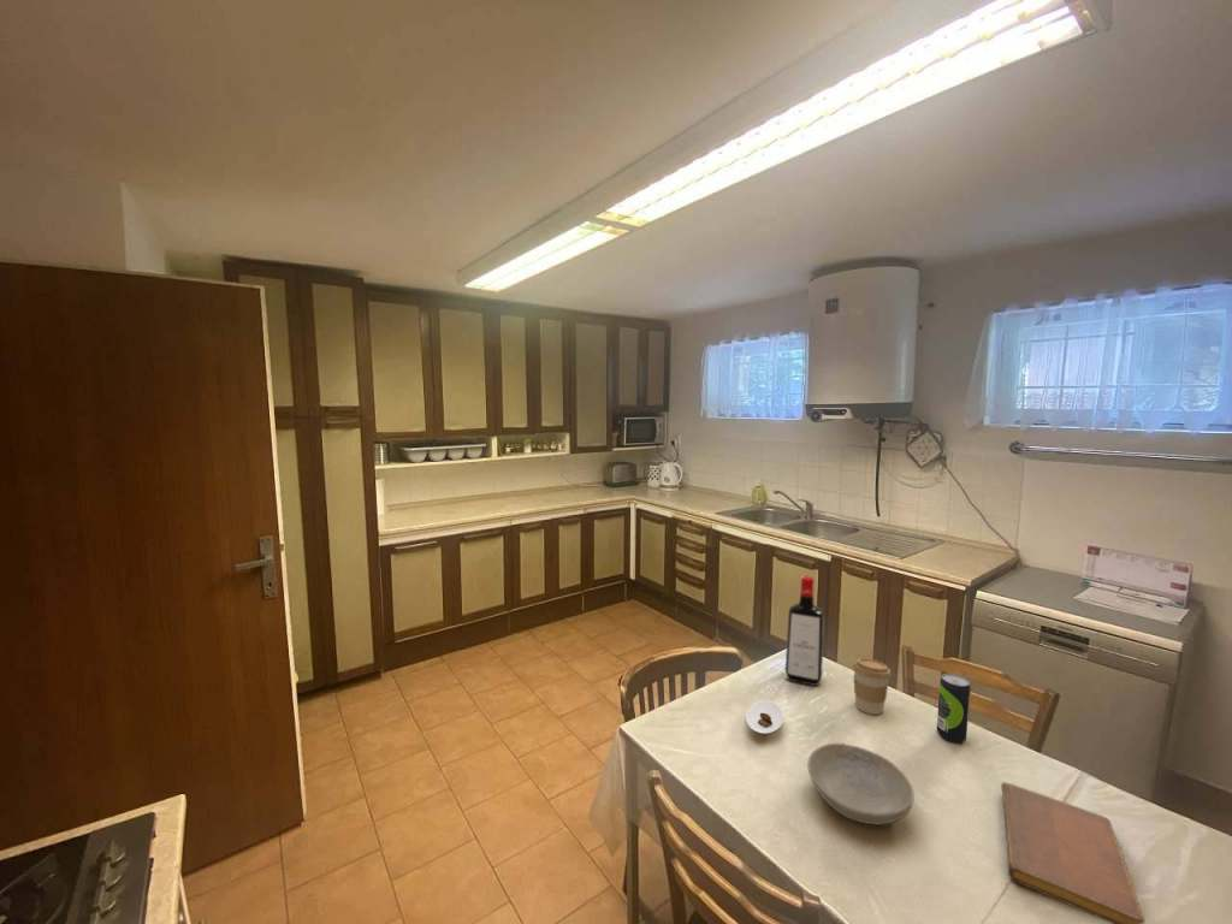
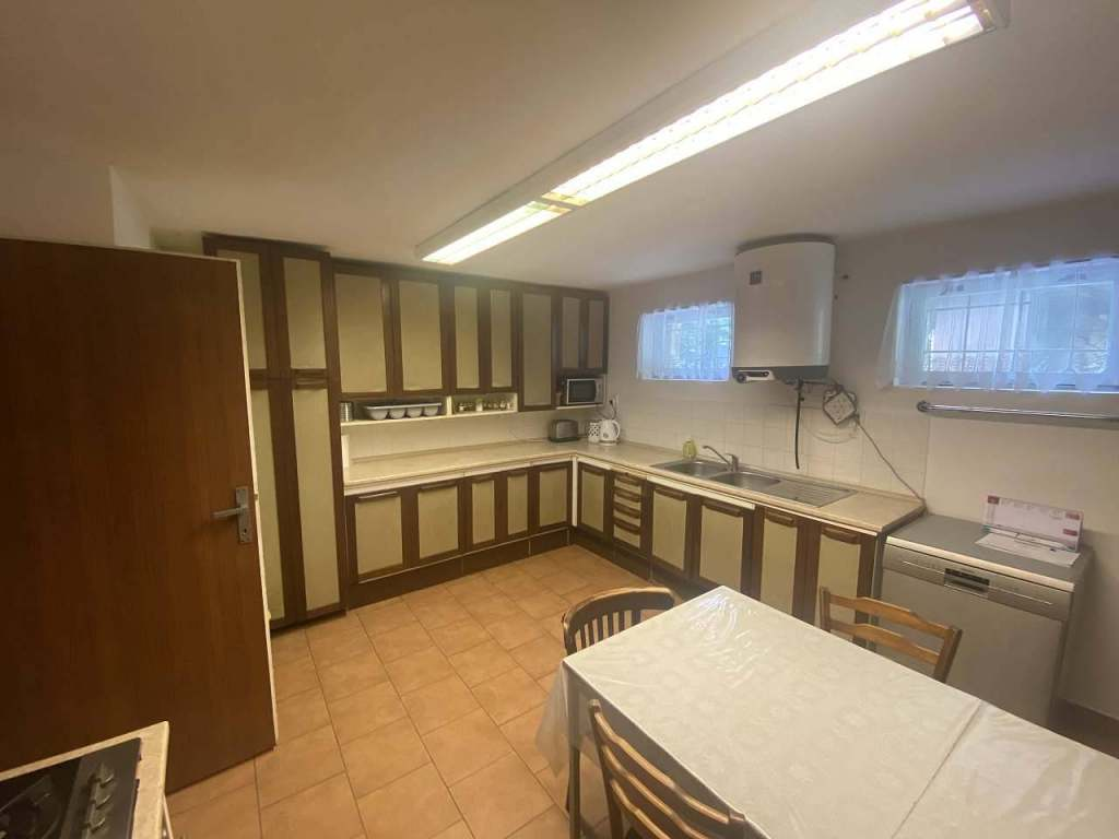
- liquor bottle (805, 628)
- saucer (764, 719)
- coffee cup (870, 685)
- notebook (1061, 846)
- bowl (858, 787)
- beverage can (953, 707)
